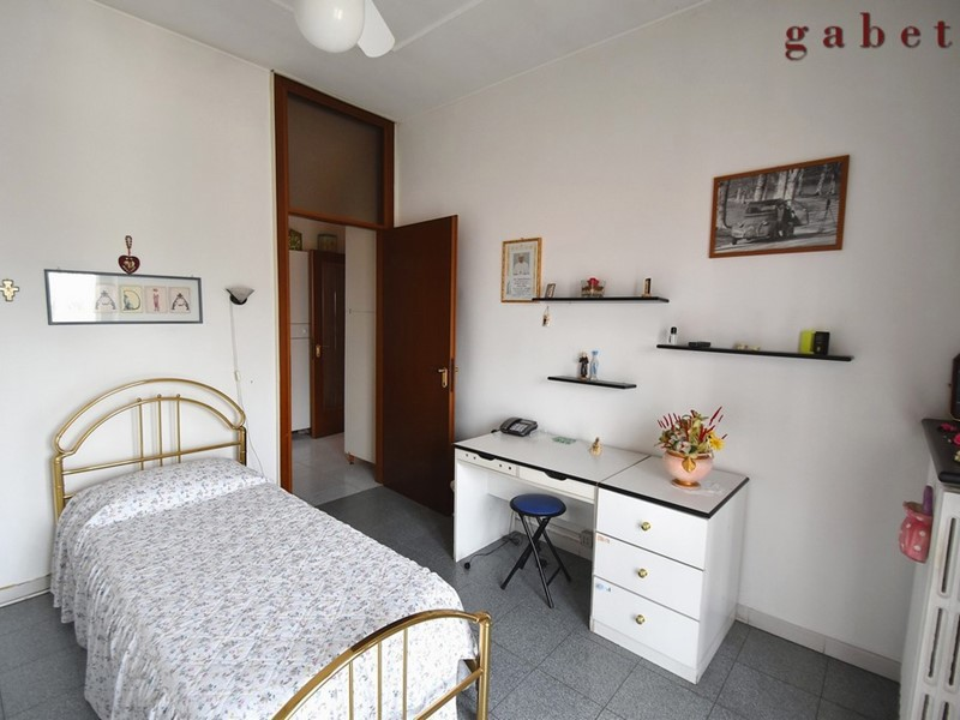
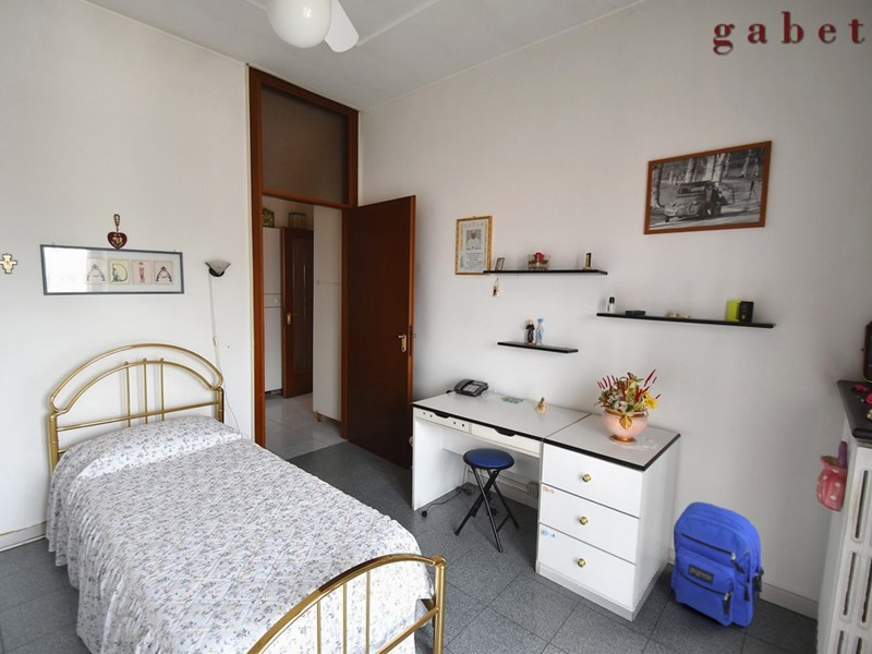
+ backpack (715, 560)
